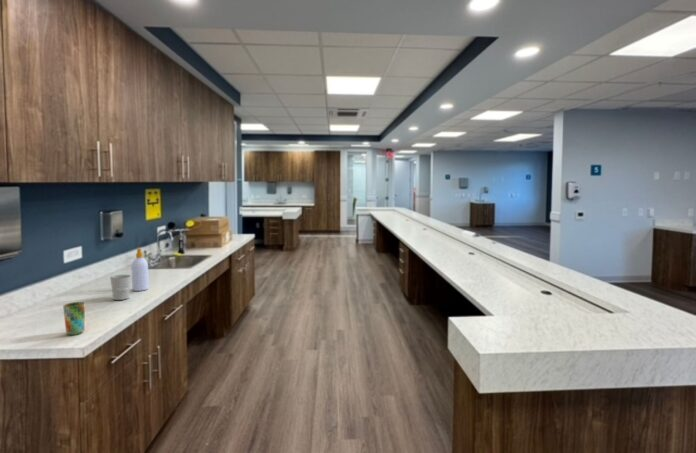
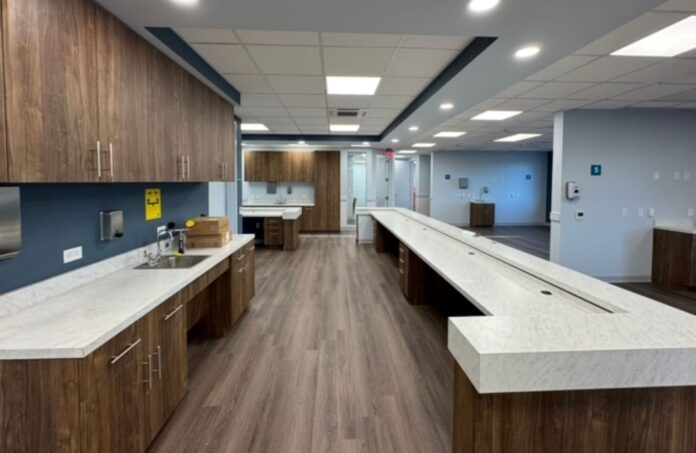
- cup (121, 287)
- soap bottle (139, 268)
- cup (74, 318)
